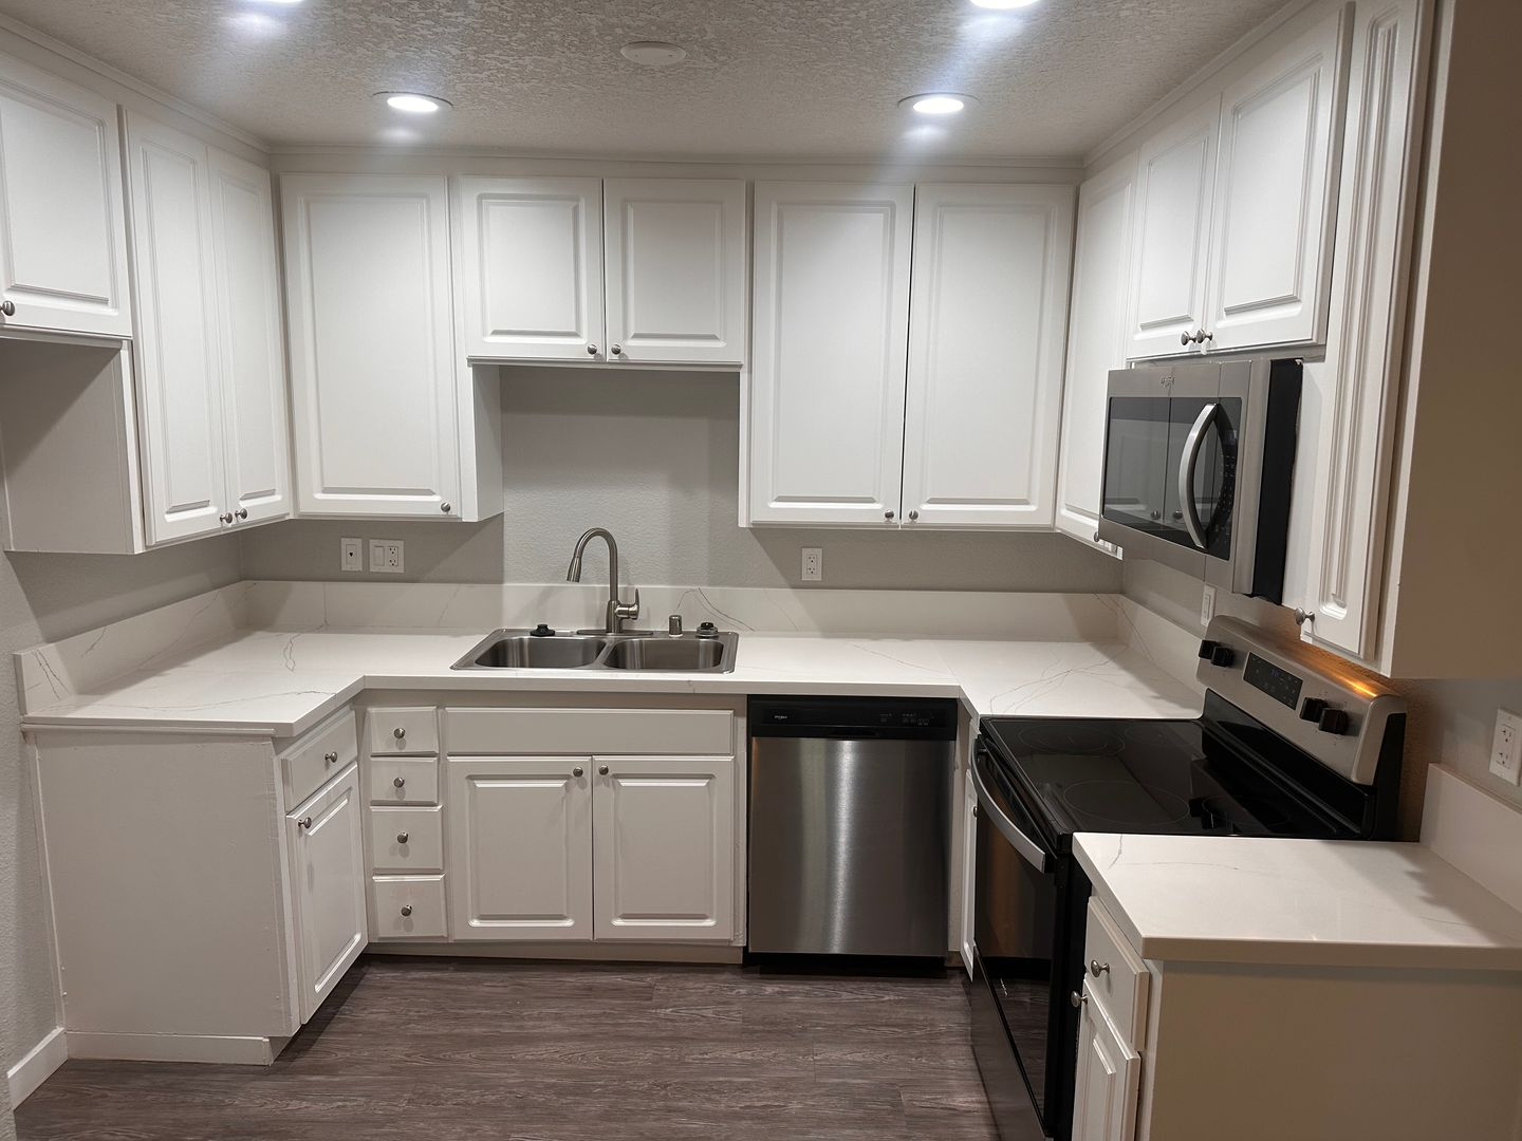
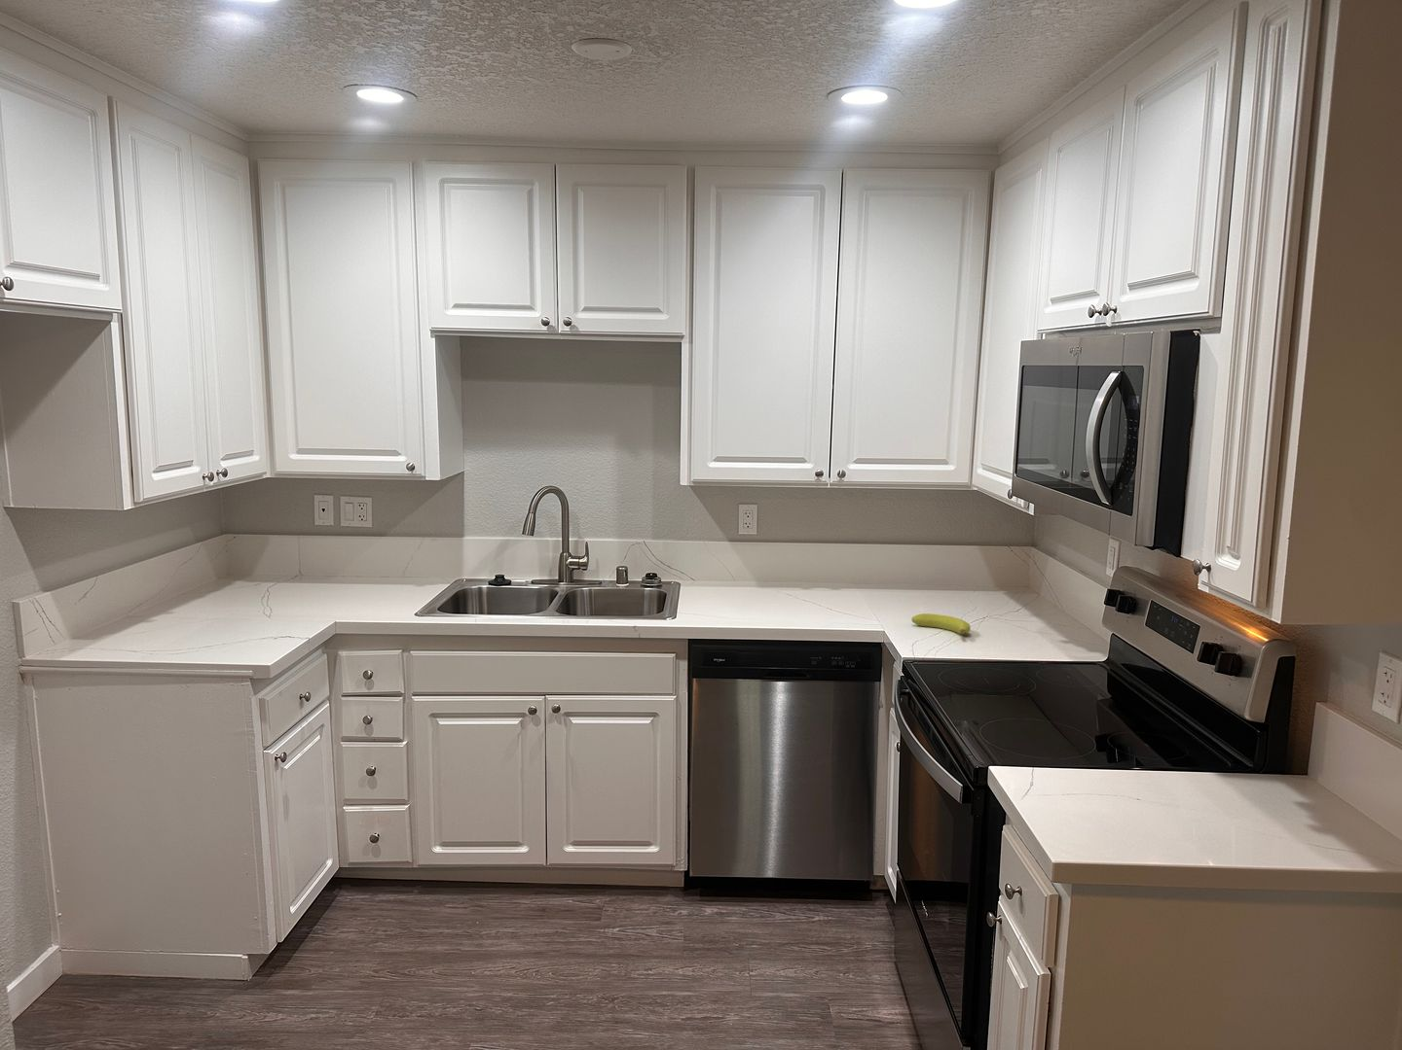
+ fruit (941, 624)
